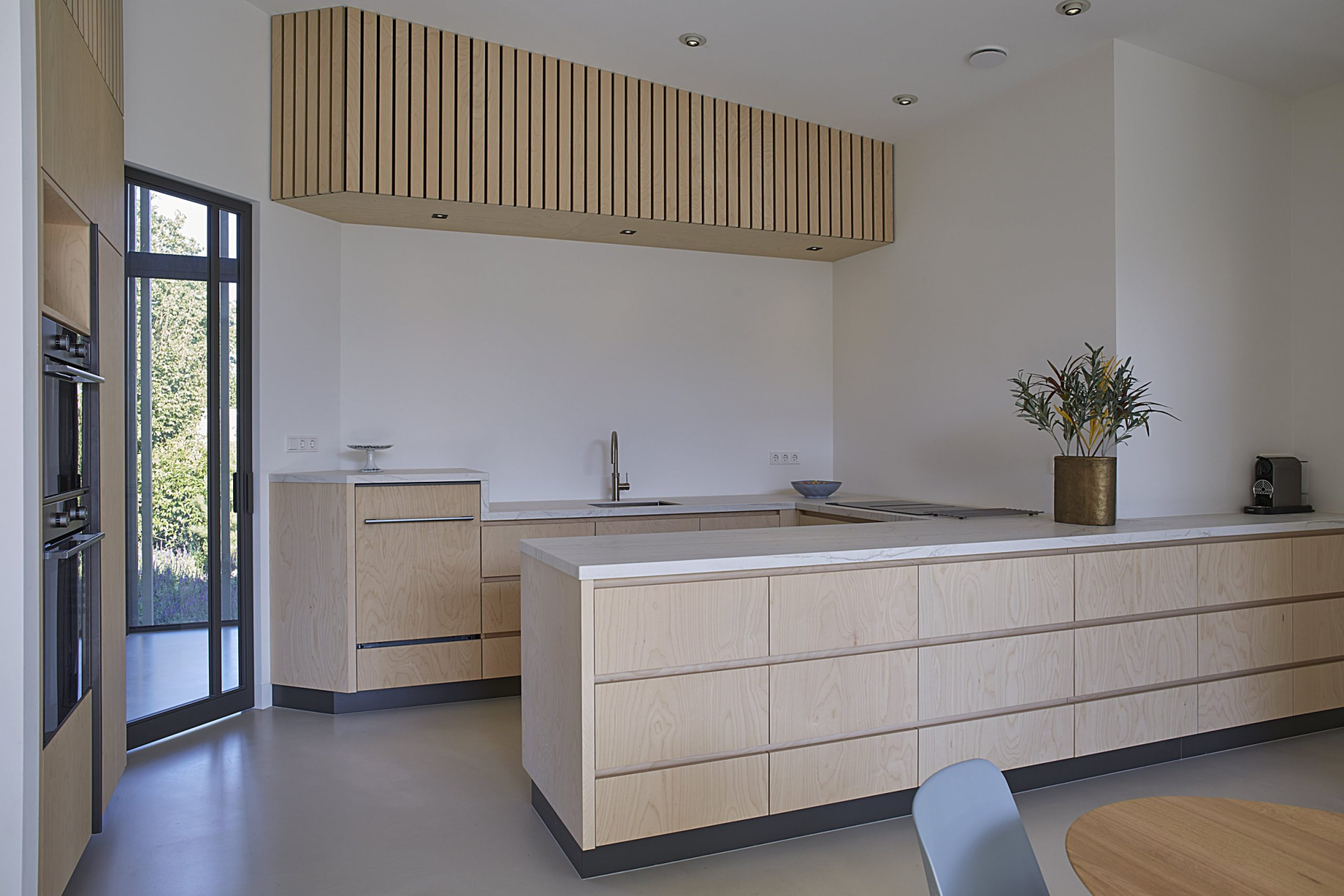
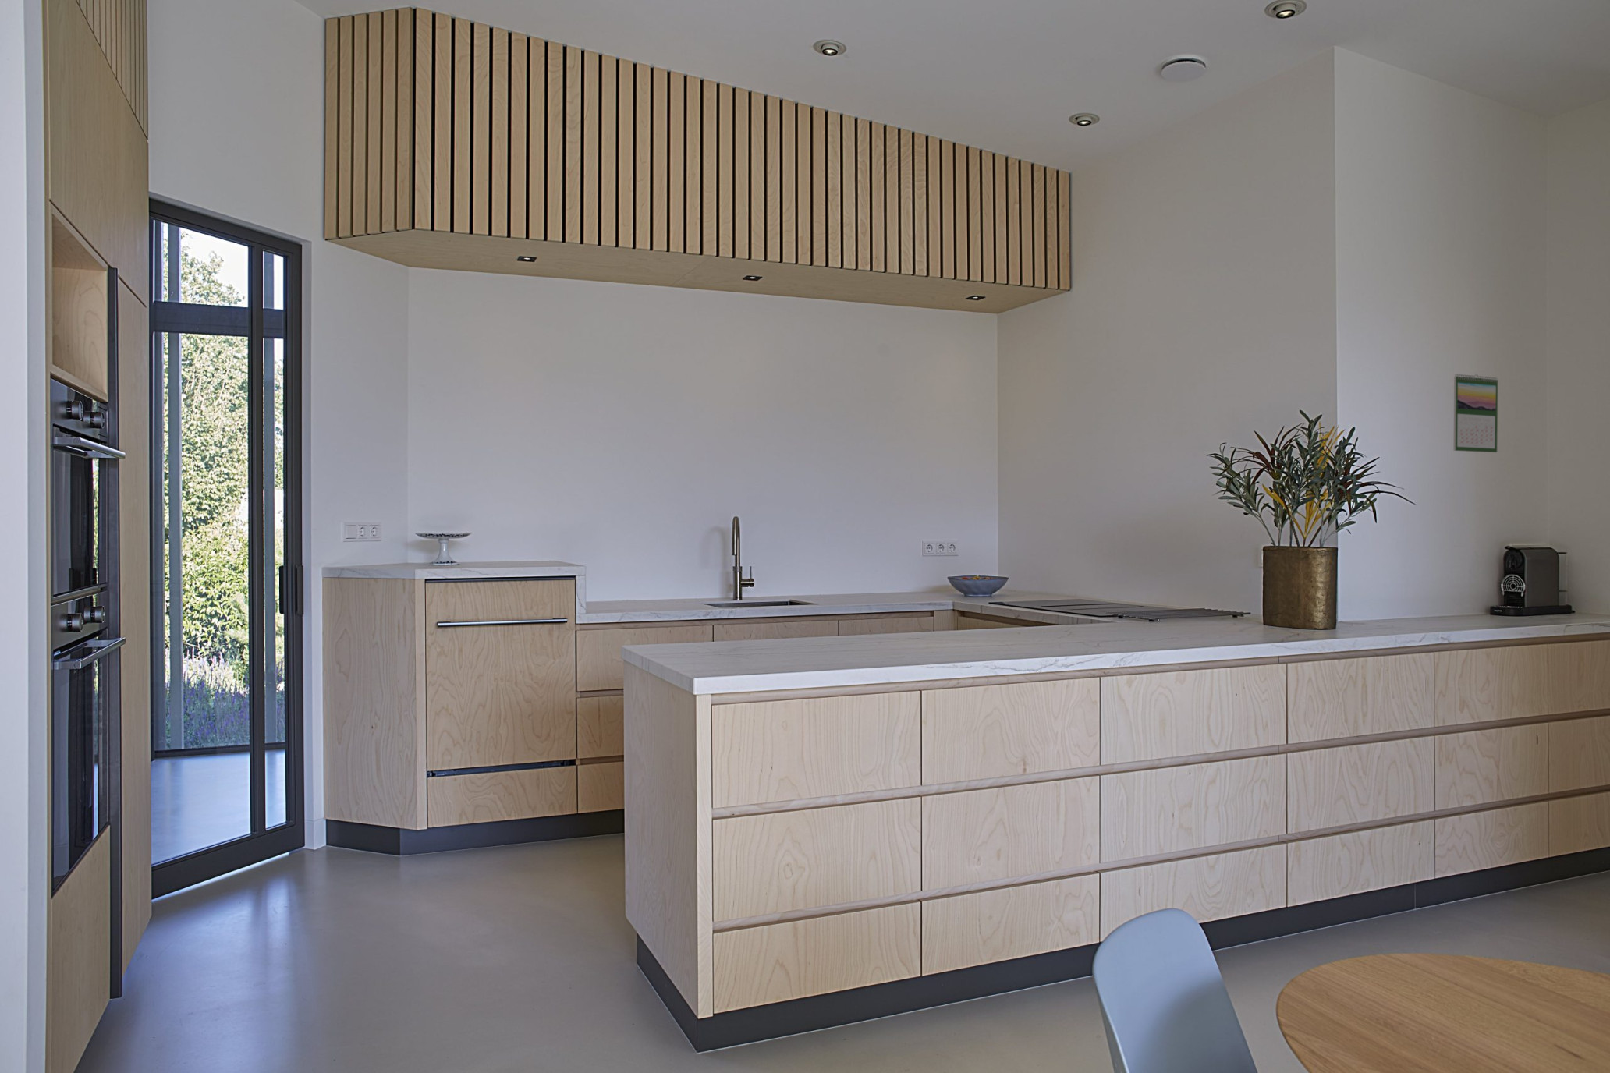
+ calendar (1476, 412)
